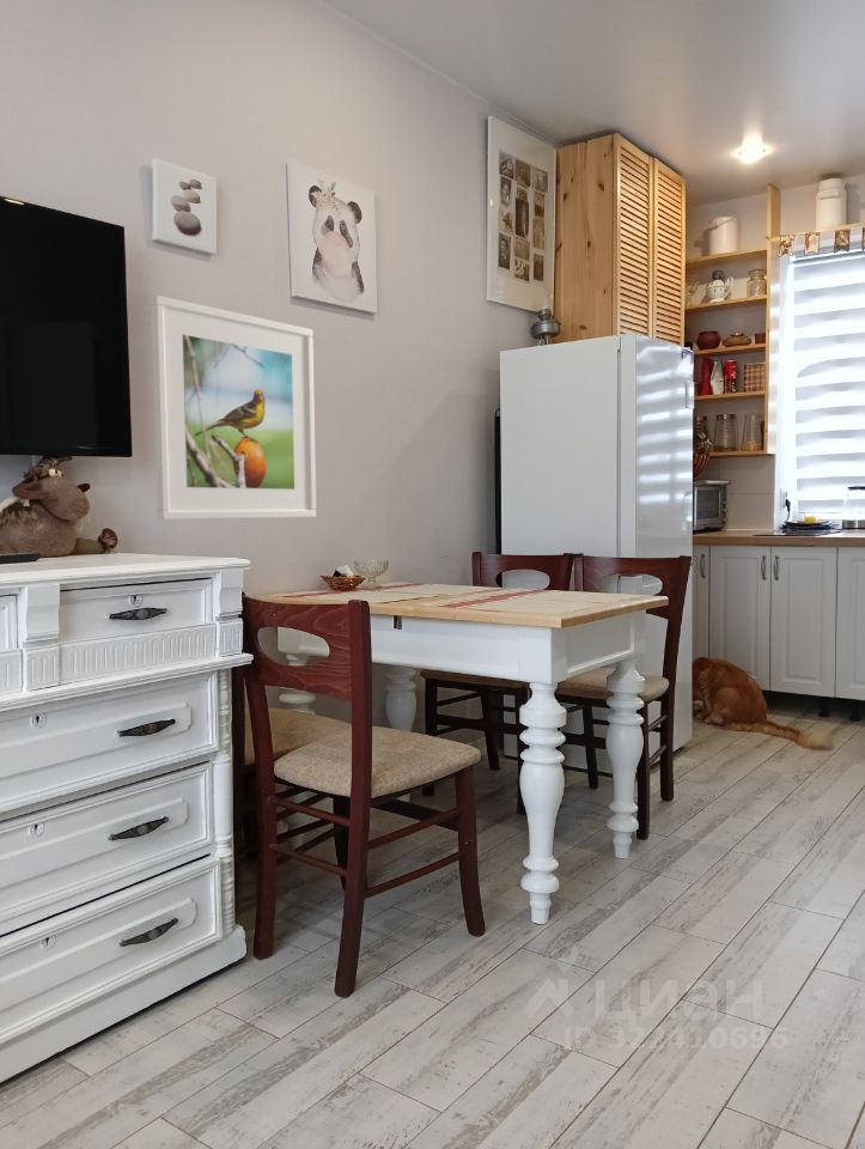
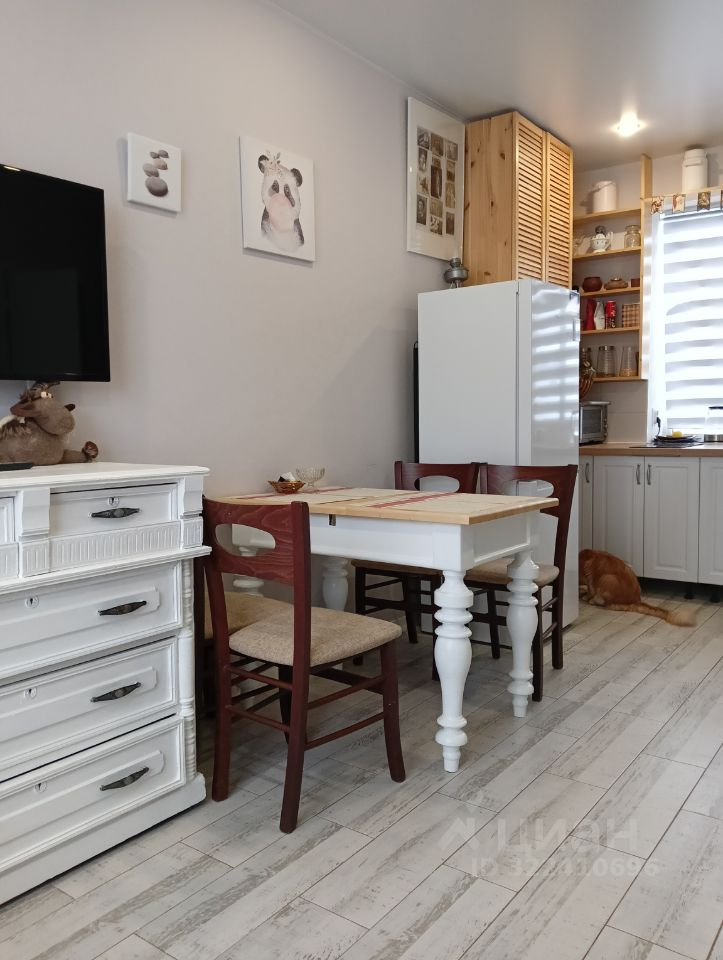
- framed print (240, 417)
